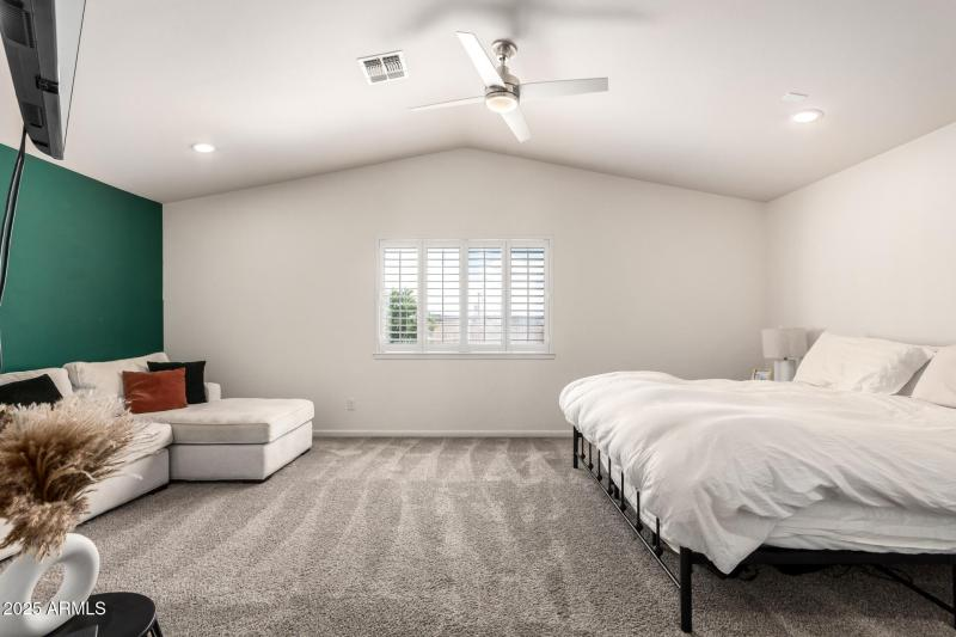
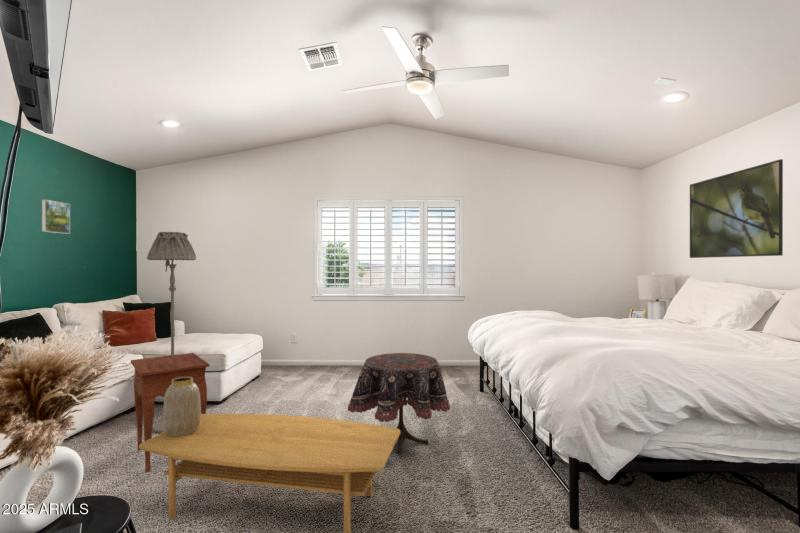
+ vase (182, 404)
+ coffee table (275, 471)
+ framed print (729, 215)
+ side table (399, 401)
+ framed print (56, 217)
+ floor lamp (172, 329)
+ side table (164, 396)
